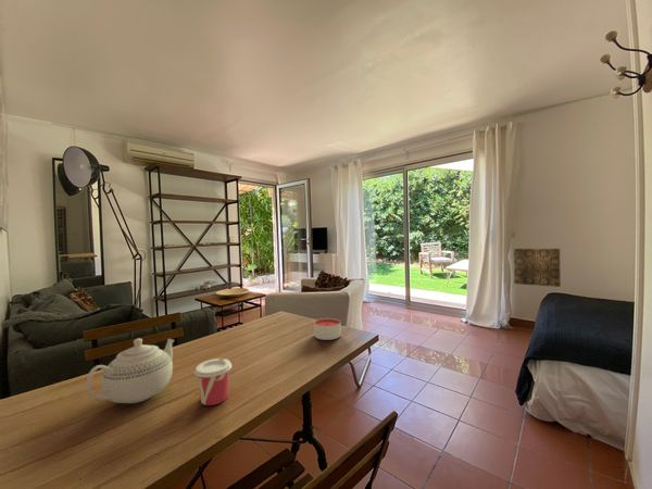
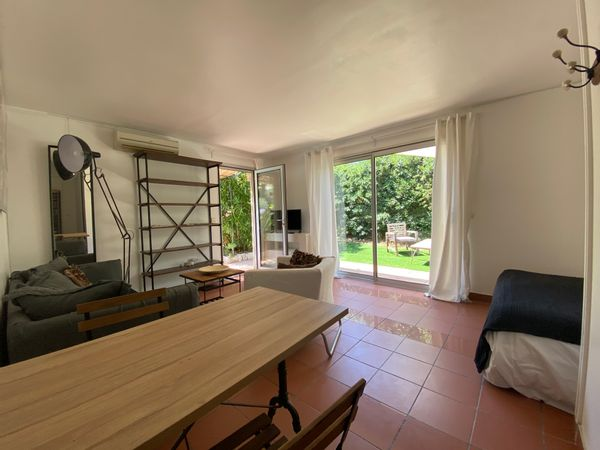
- candle (327, 327)
- teapot (137, 368)
- cup (213, 381)
- wall art (536, 266)
